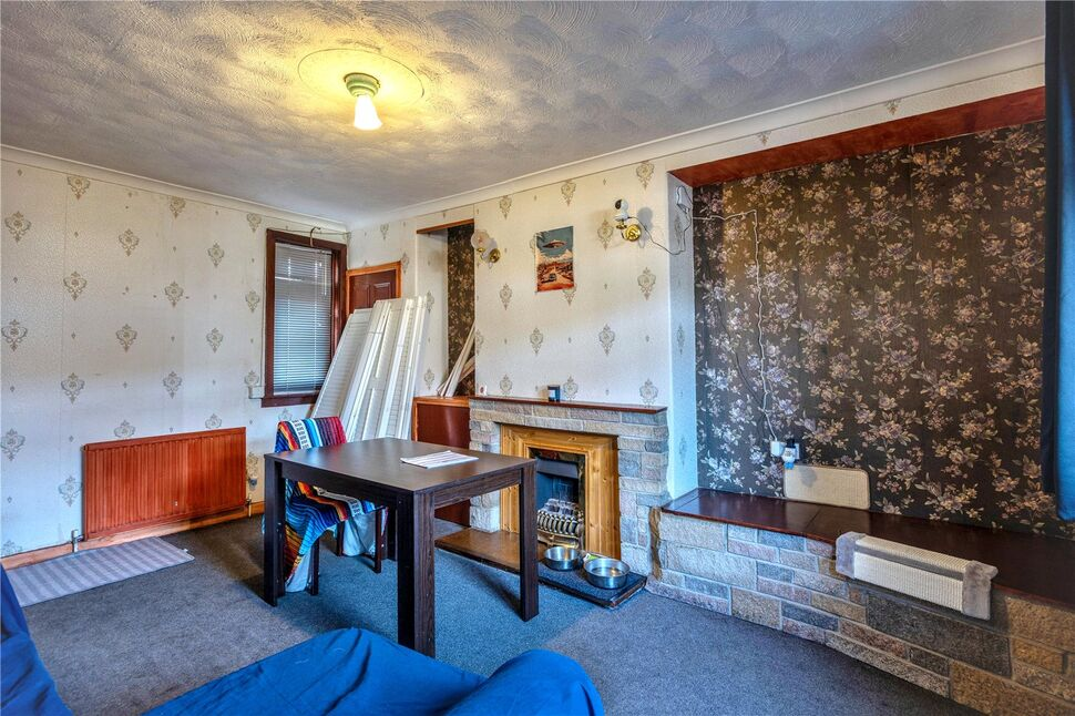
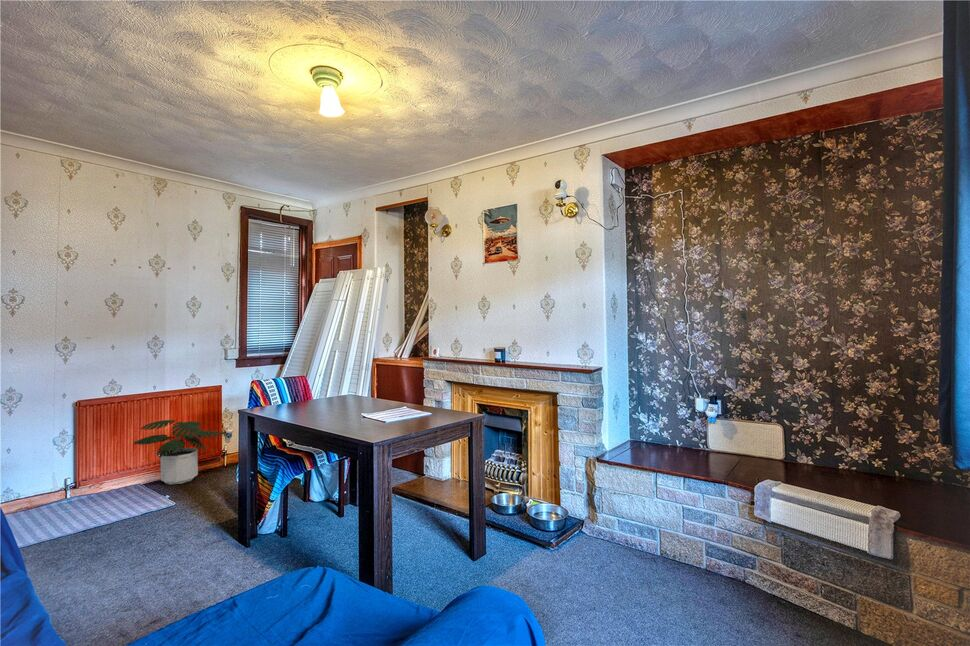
+ potted plant (181, 450)
